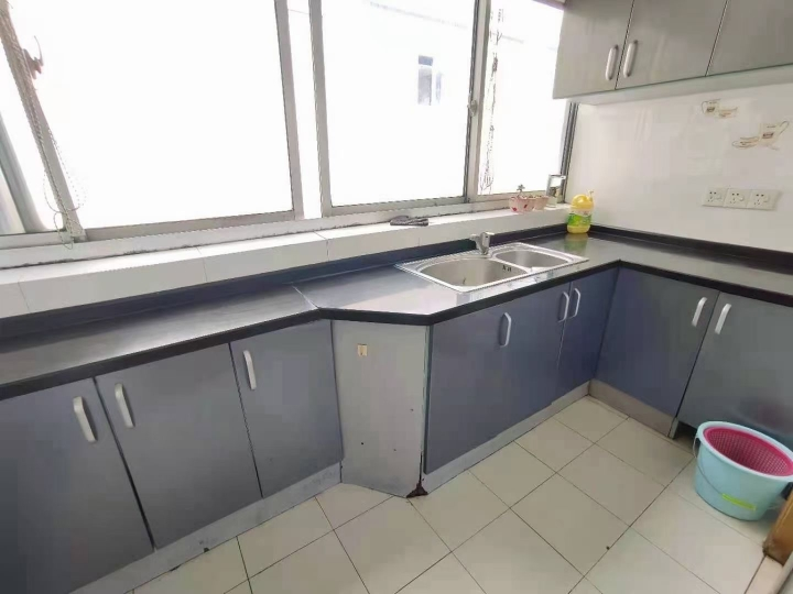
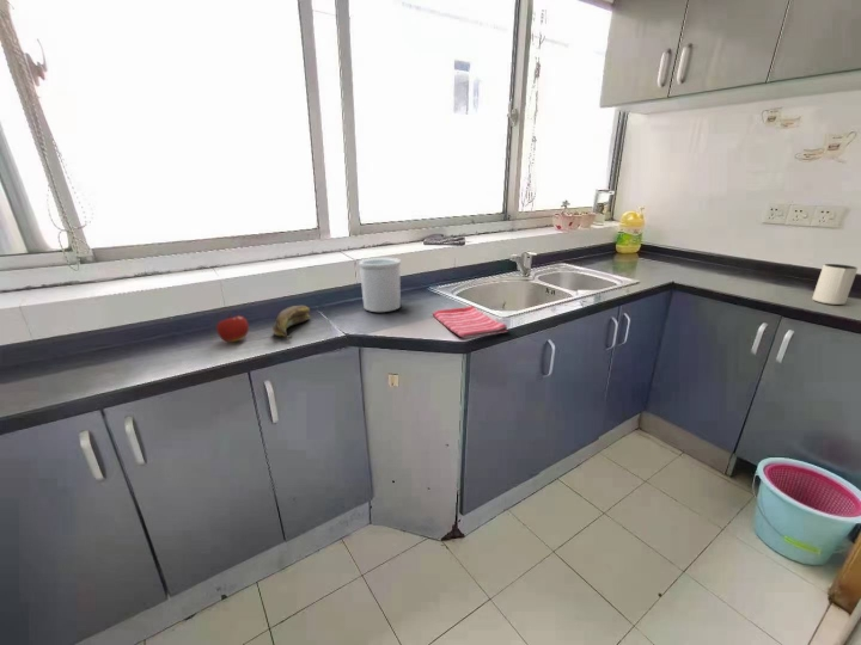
+ fruit (232, 327)
+ dish towel (468, 320)
+ pitcher (832, 283)
+ utensil holder (380, 283)
+ banana (291, 319)
